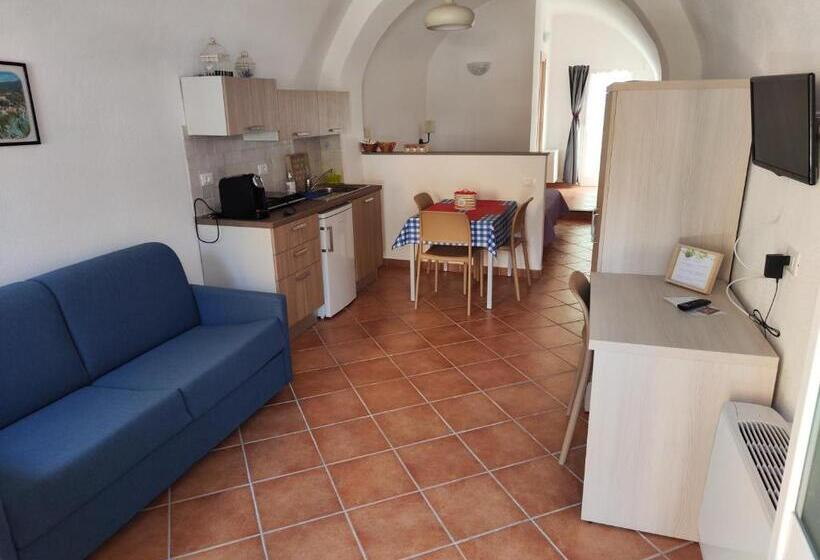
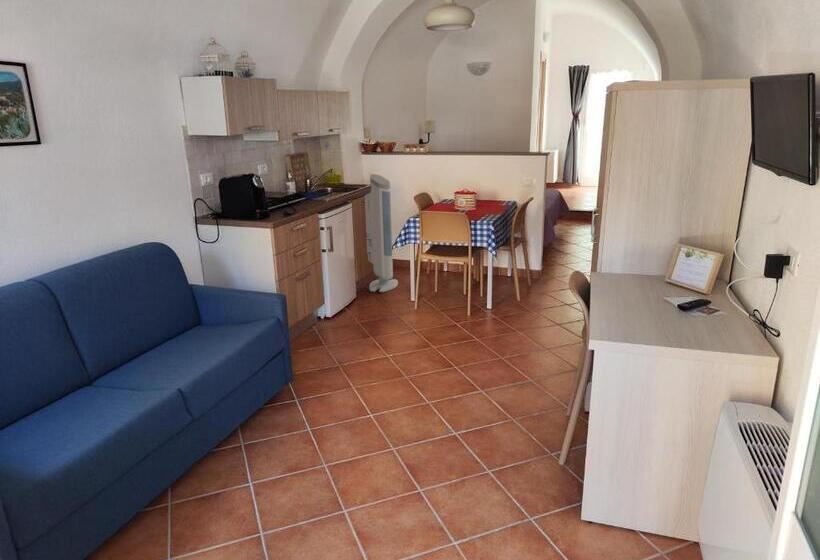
+ air purifier (381, 231)
